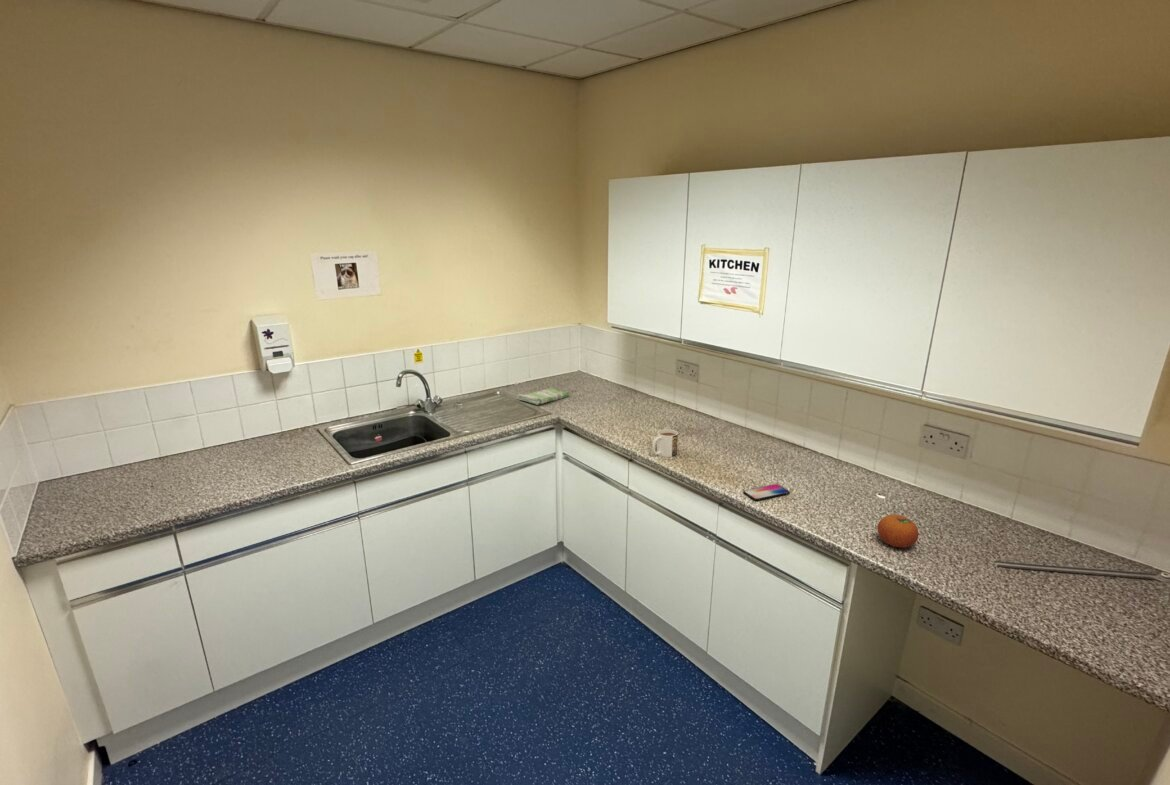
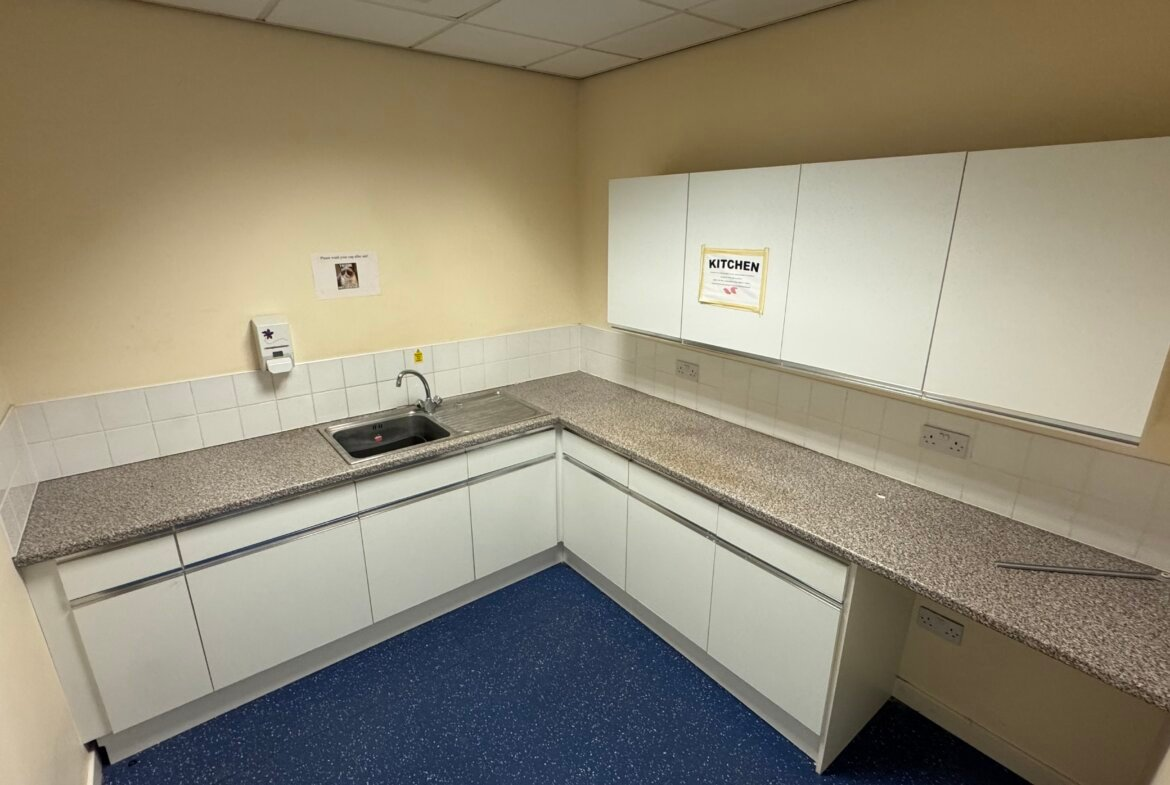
- smartphone (766, 492)
- dish towel (543, 394)
- mug (663, 443)
- fruit (897, 531)
